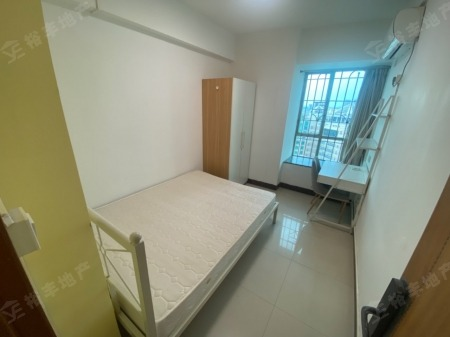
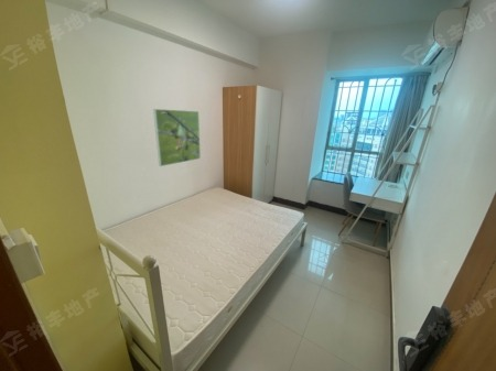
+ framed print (180, 137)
